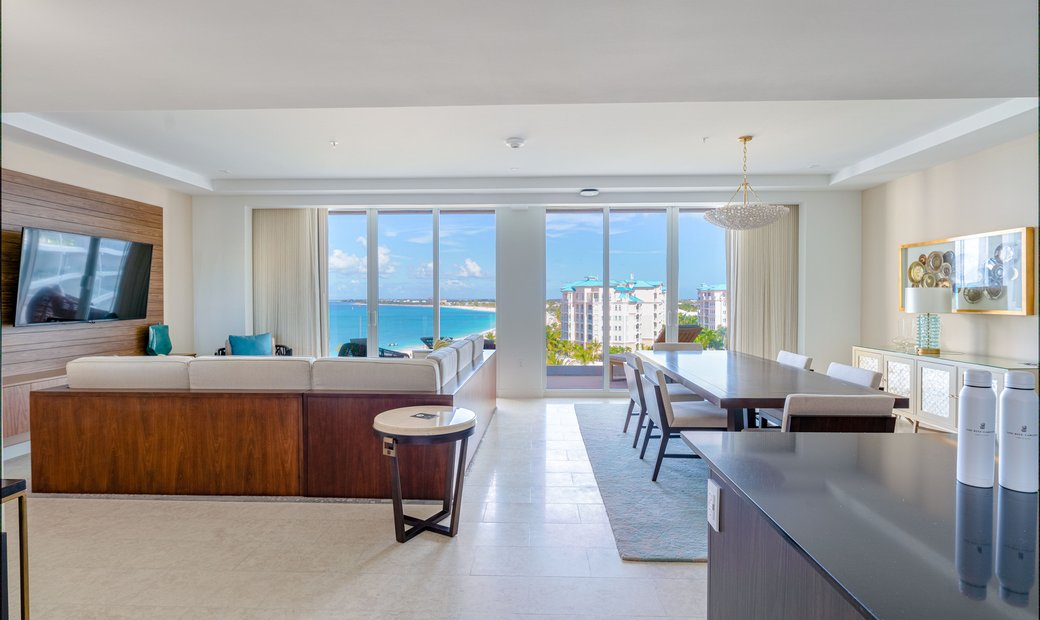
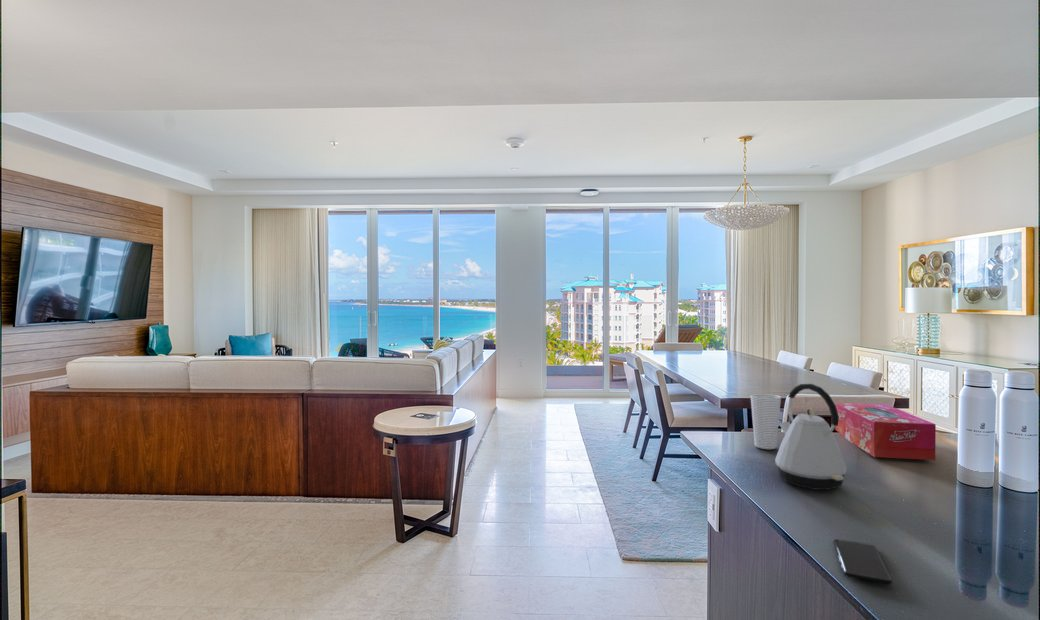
+ cup (765, 421)
+ kettle (808, 432)
+ smartphone (860, 560)
+ tissue box (880, 428)
